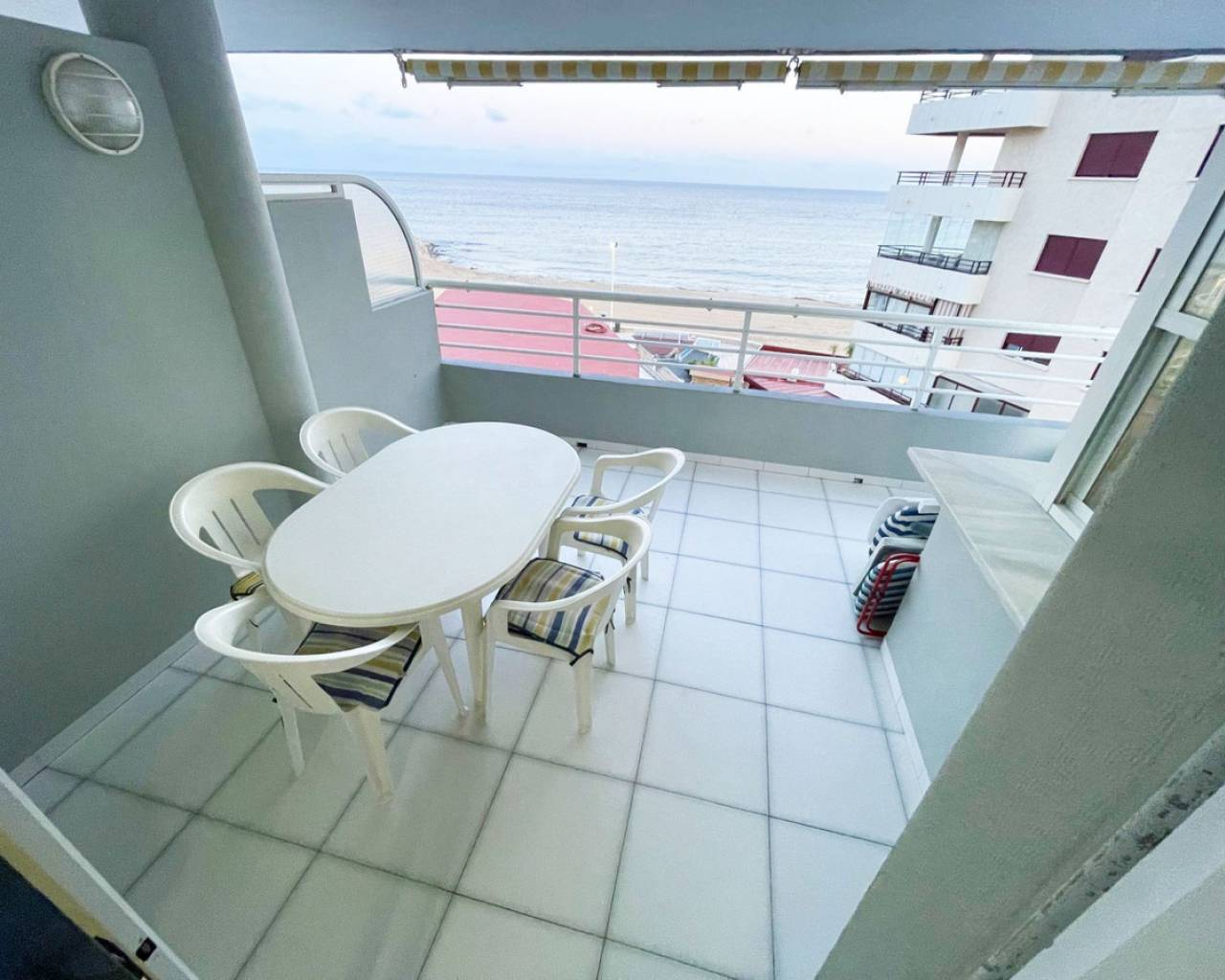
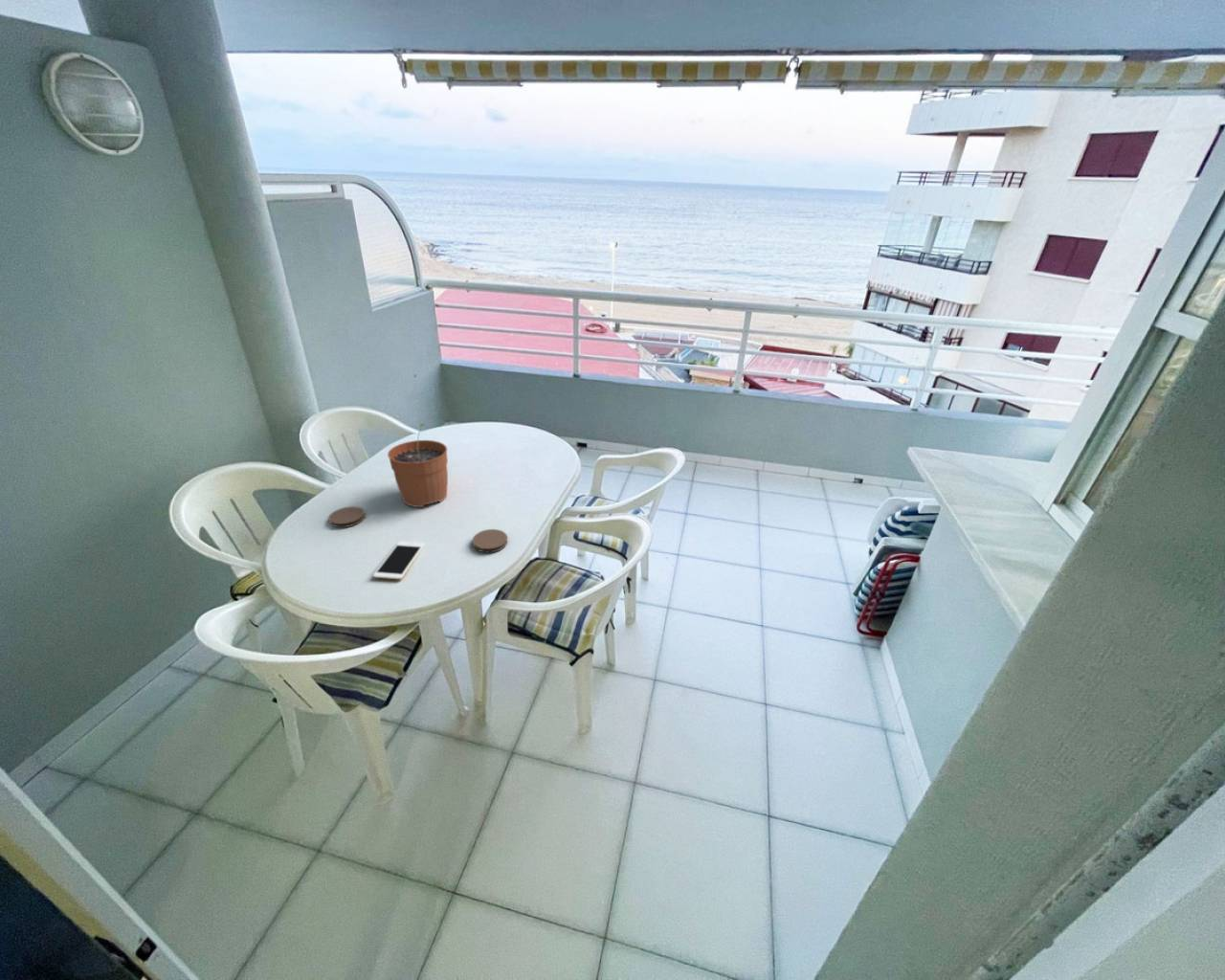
+ plant pot (419, 462)
+ cell phone (400, 559)
+ coaster (346, 516)
+ coaster (490, 540)
